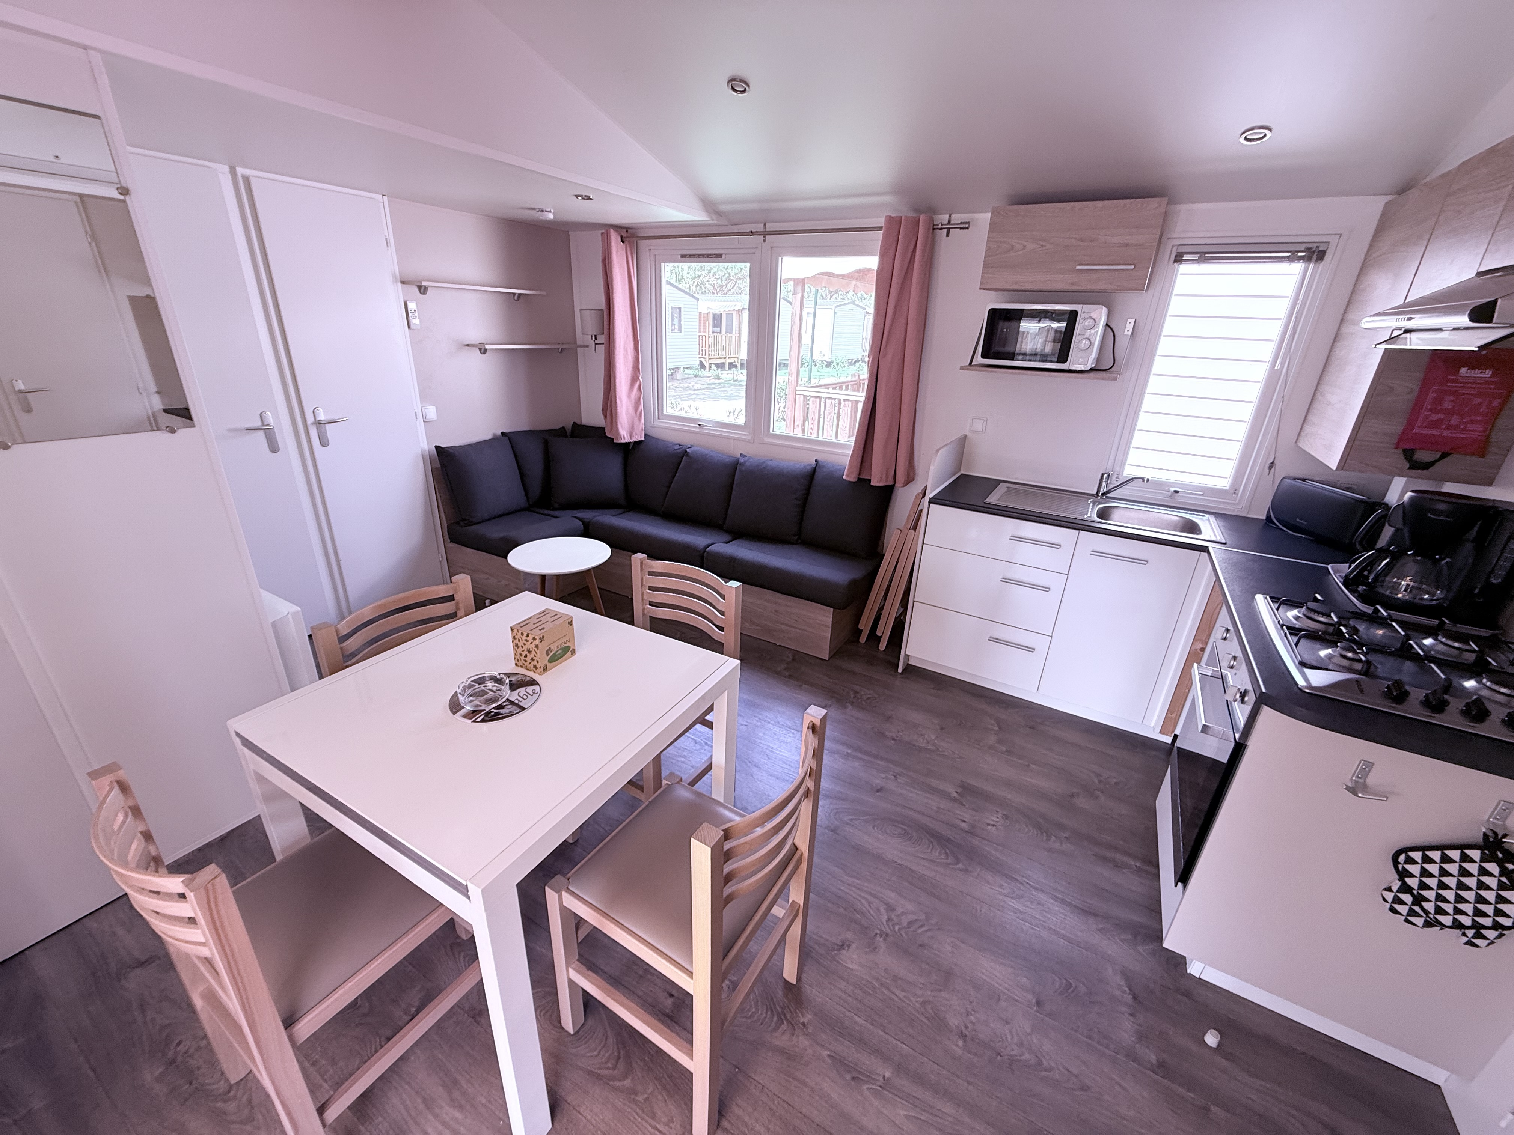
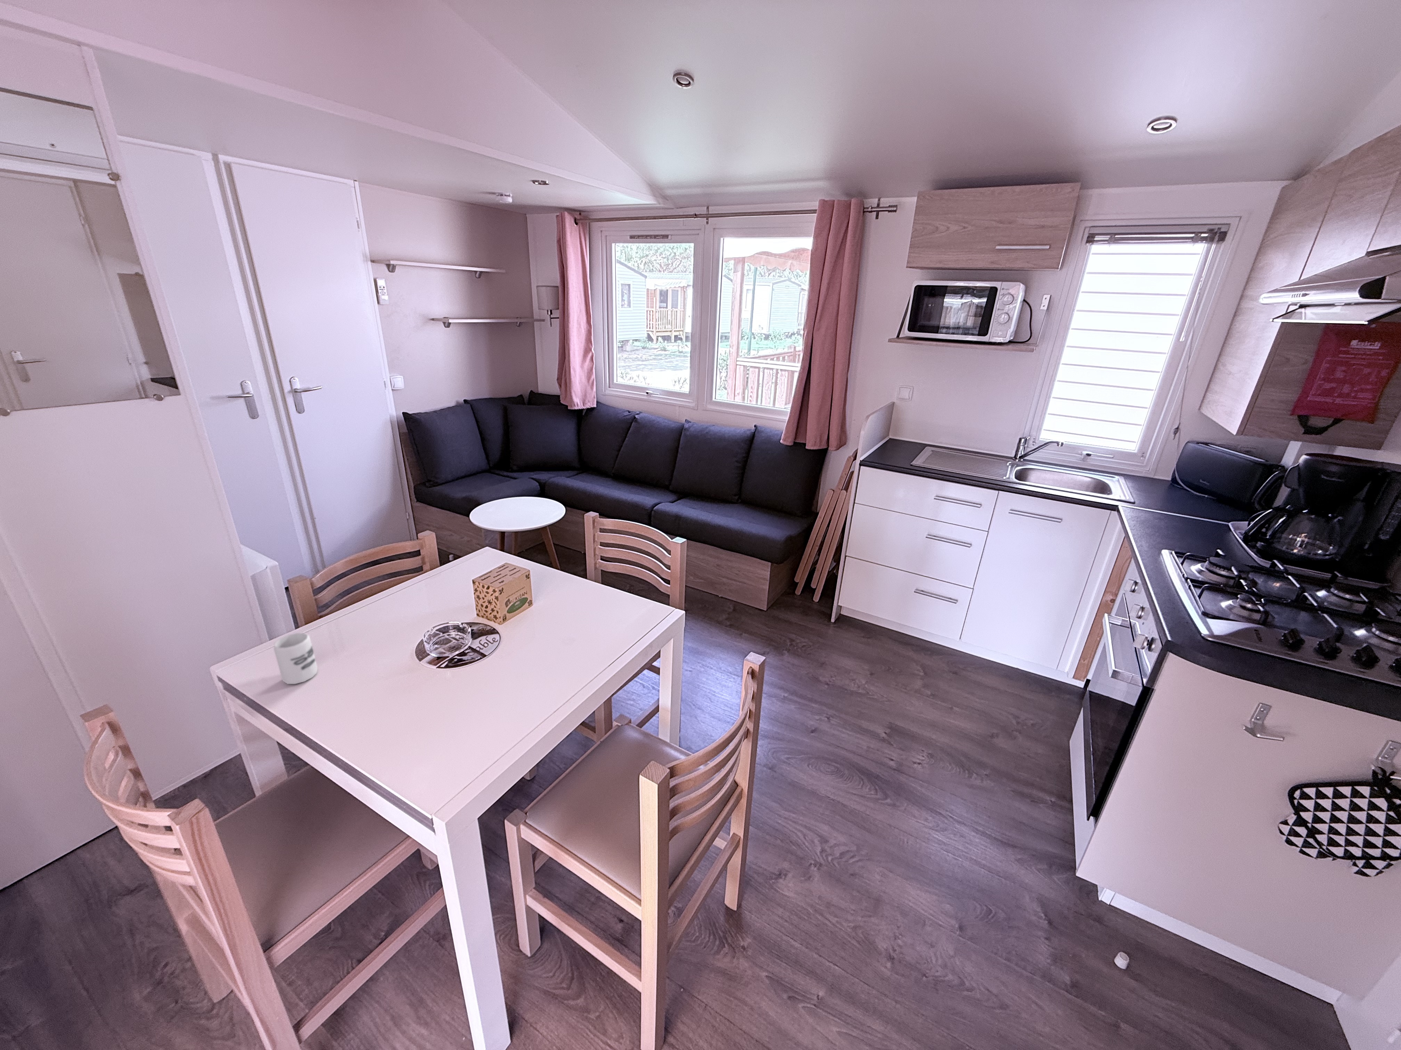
+ cup (297, 658)
